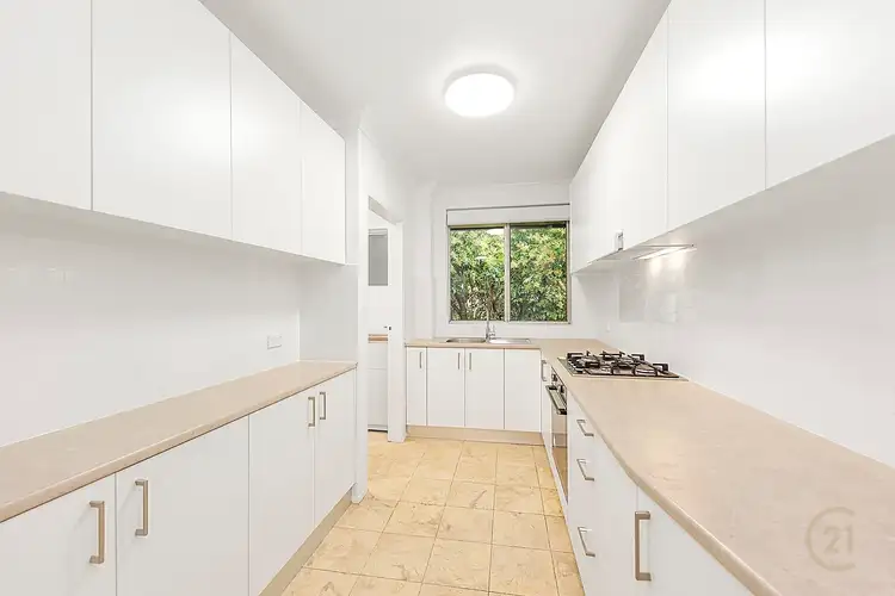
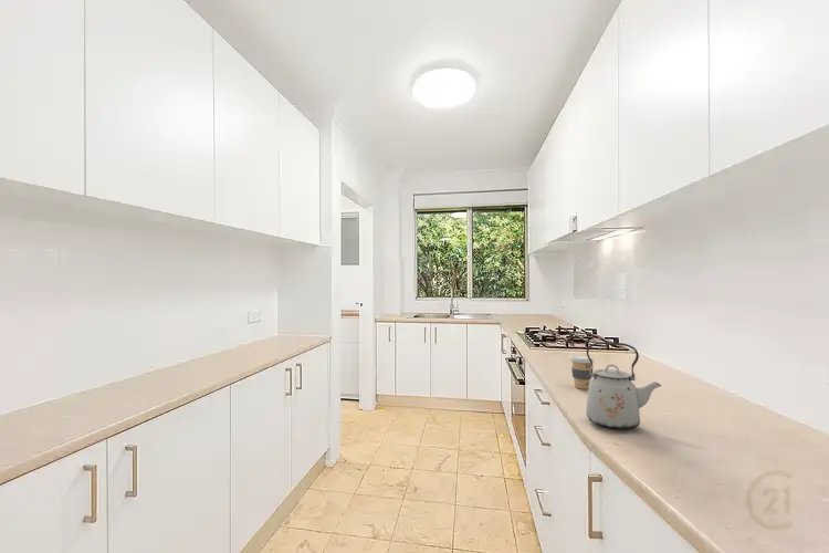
+ kettle (622, 384)
+ coffee cup (581, 372)
